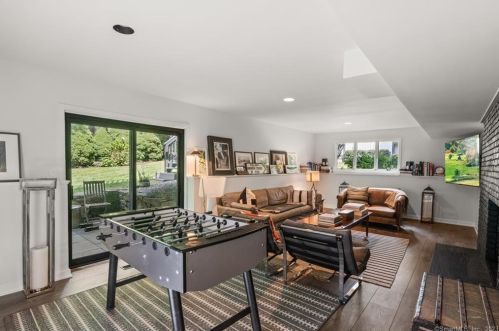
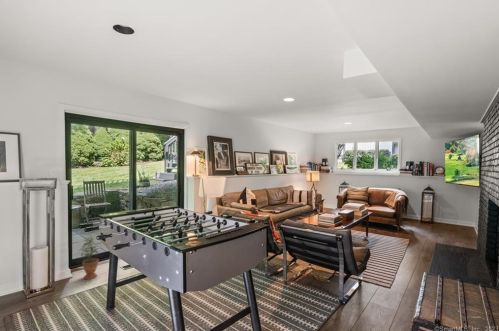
+ potted plant (88, 256)
